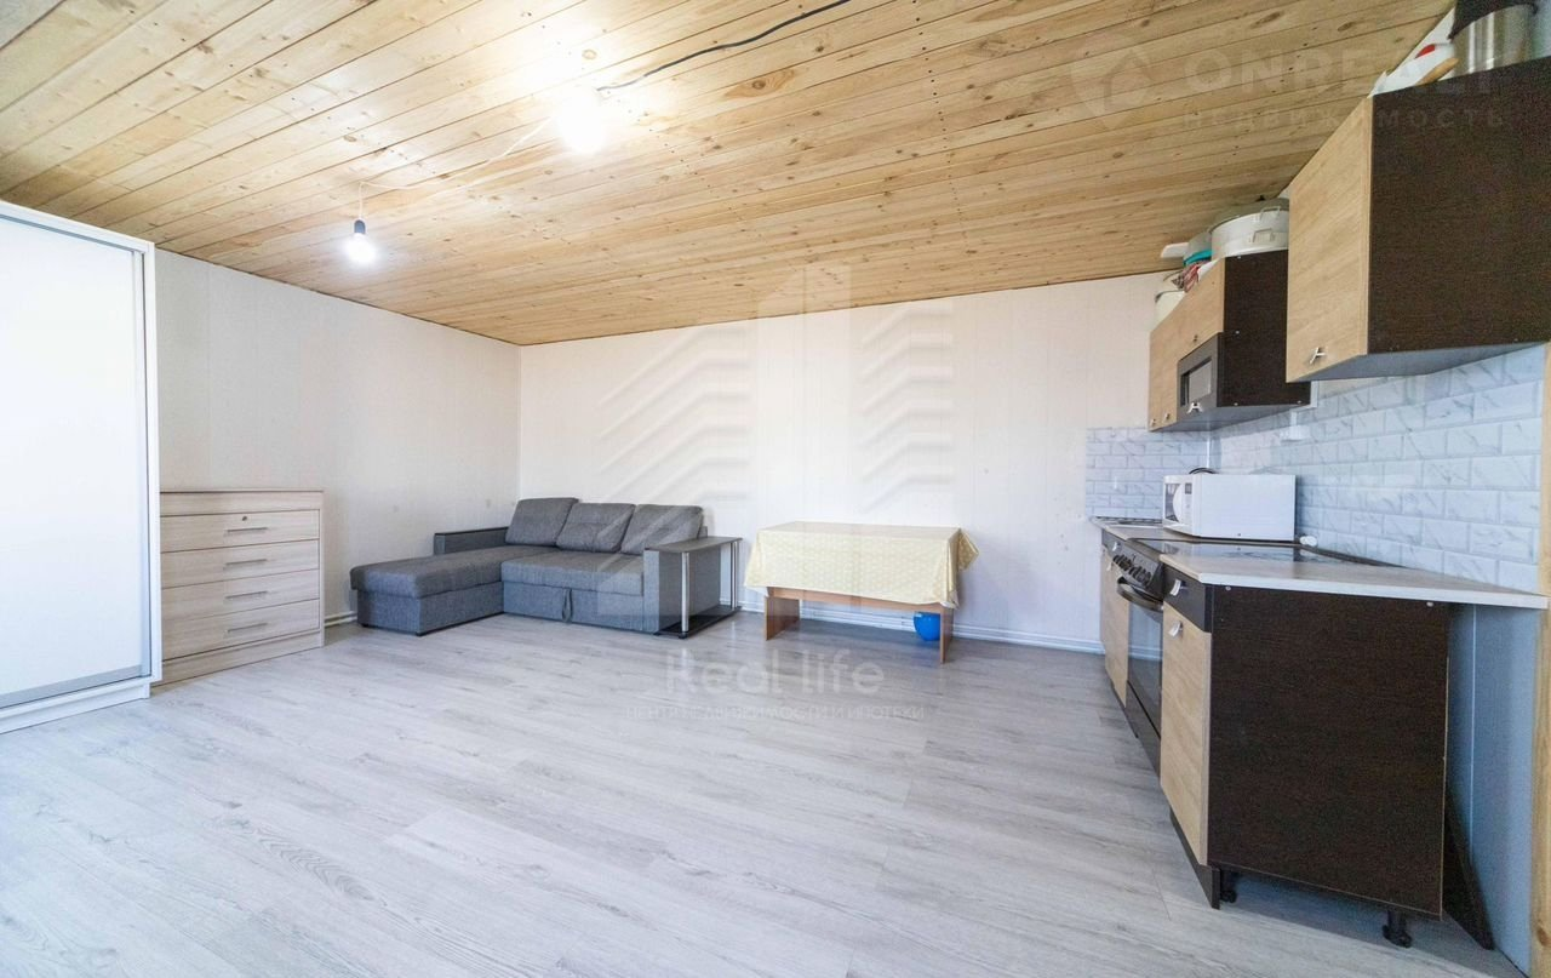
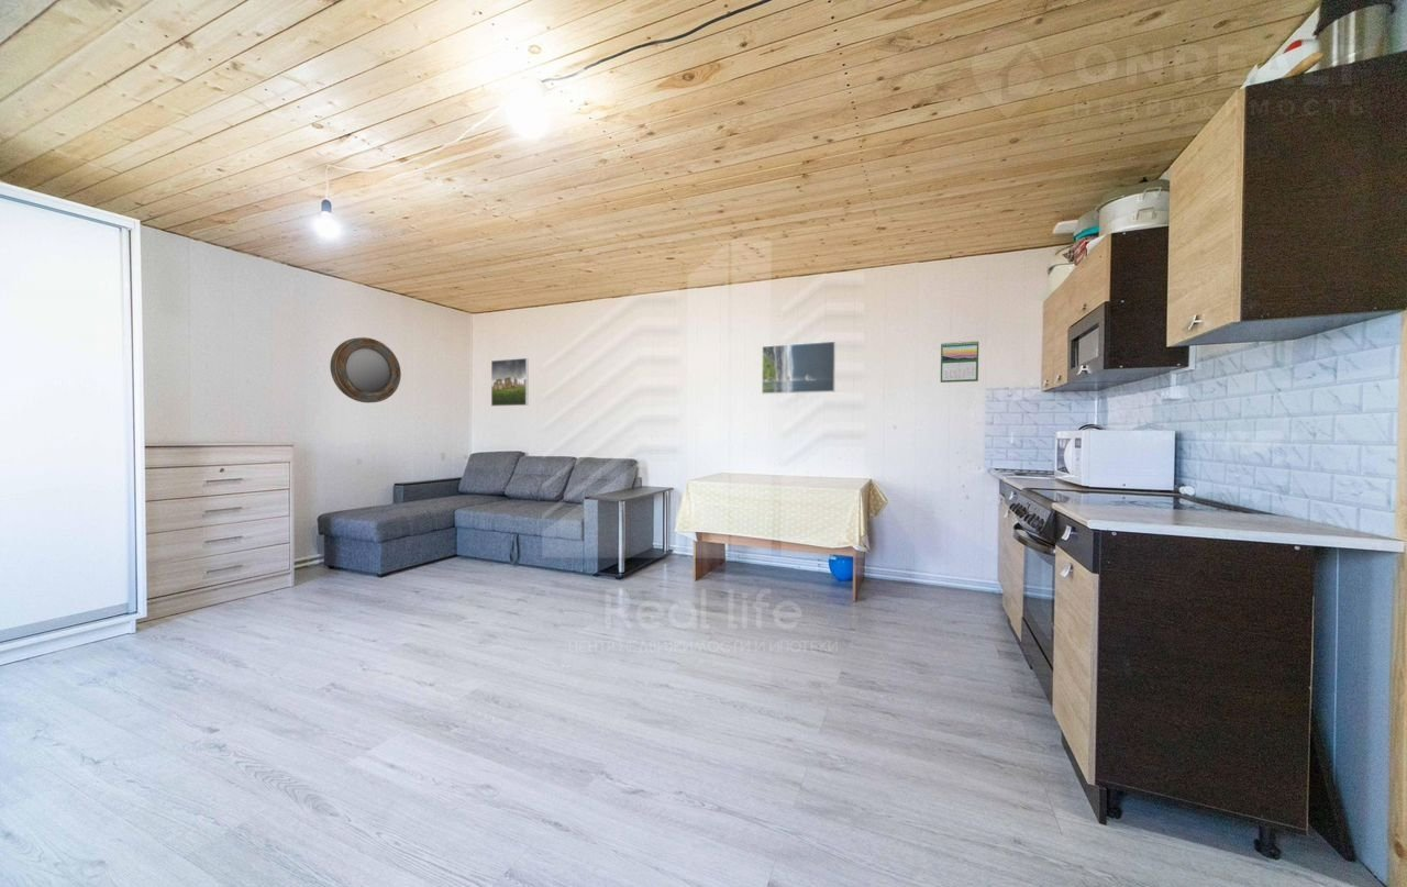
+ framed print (797, 368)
+ home mirror (367, 370)
+ calendar (959, 361)
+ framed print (509, 382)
